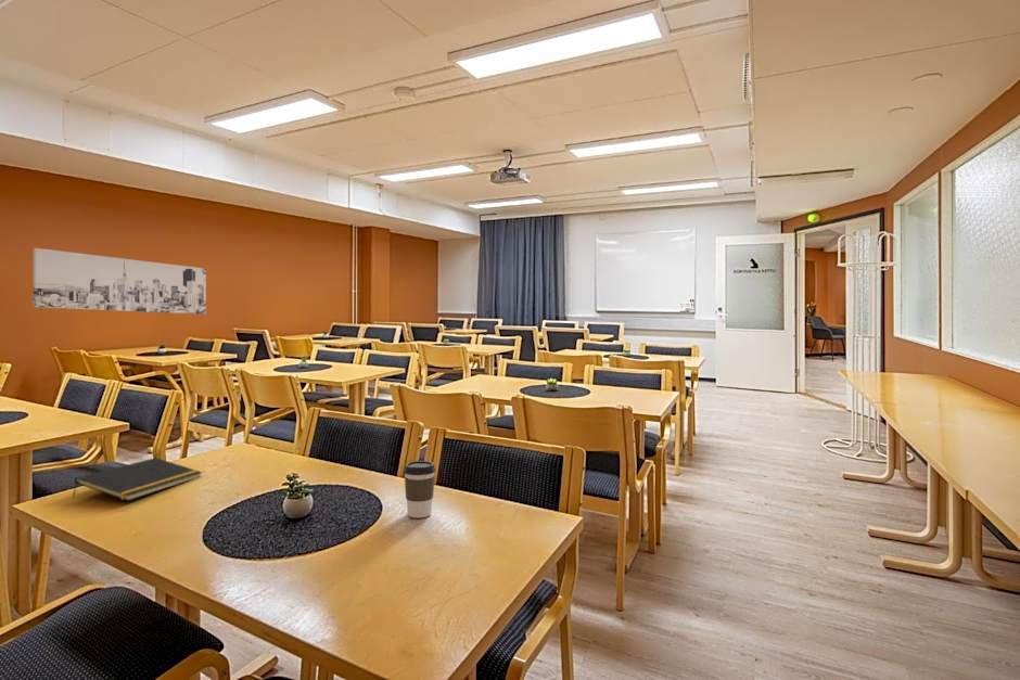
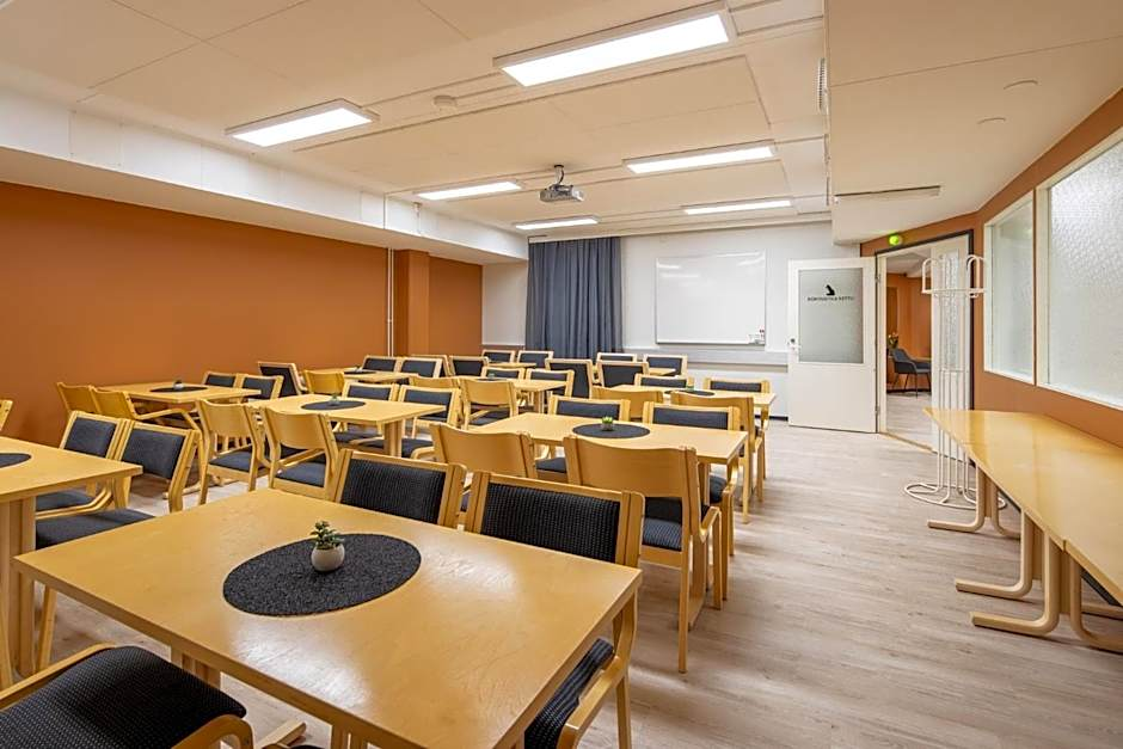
- wall art (130, 285)
- notepad (142, 477)
- coffee cup (419, 488)
